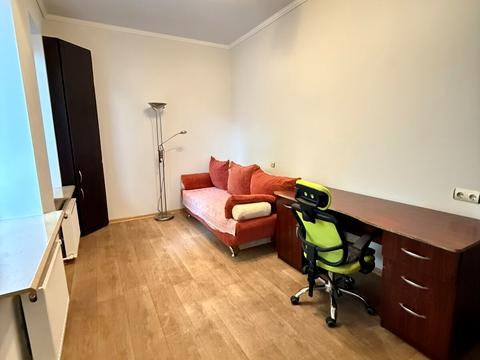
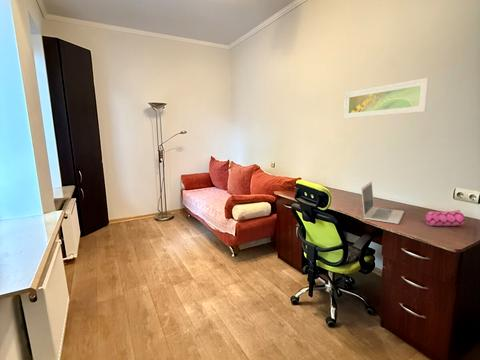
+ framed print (380, 101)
+ laptop (383, 208)
+ pencil case (444, 217)
